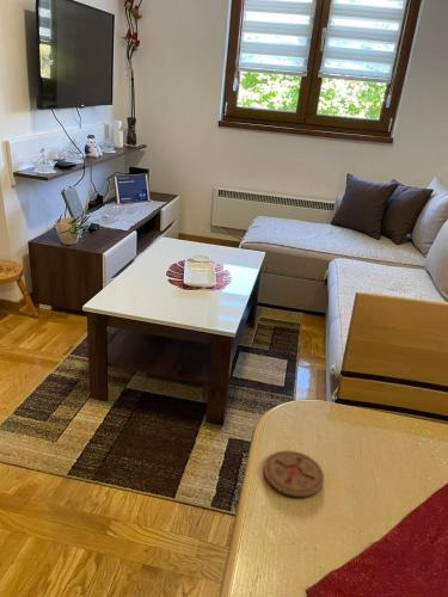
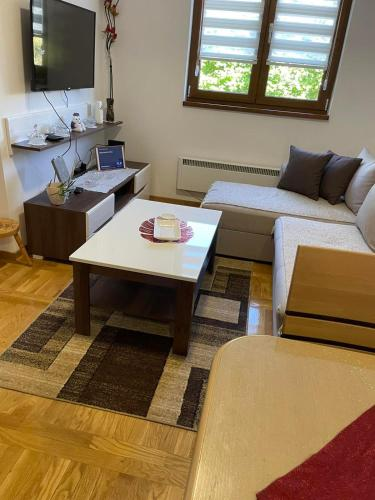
- coaster (293, 472)
